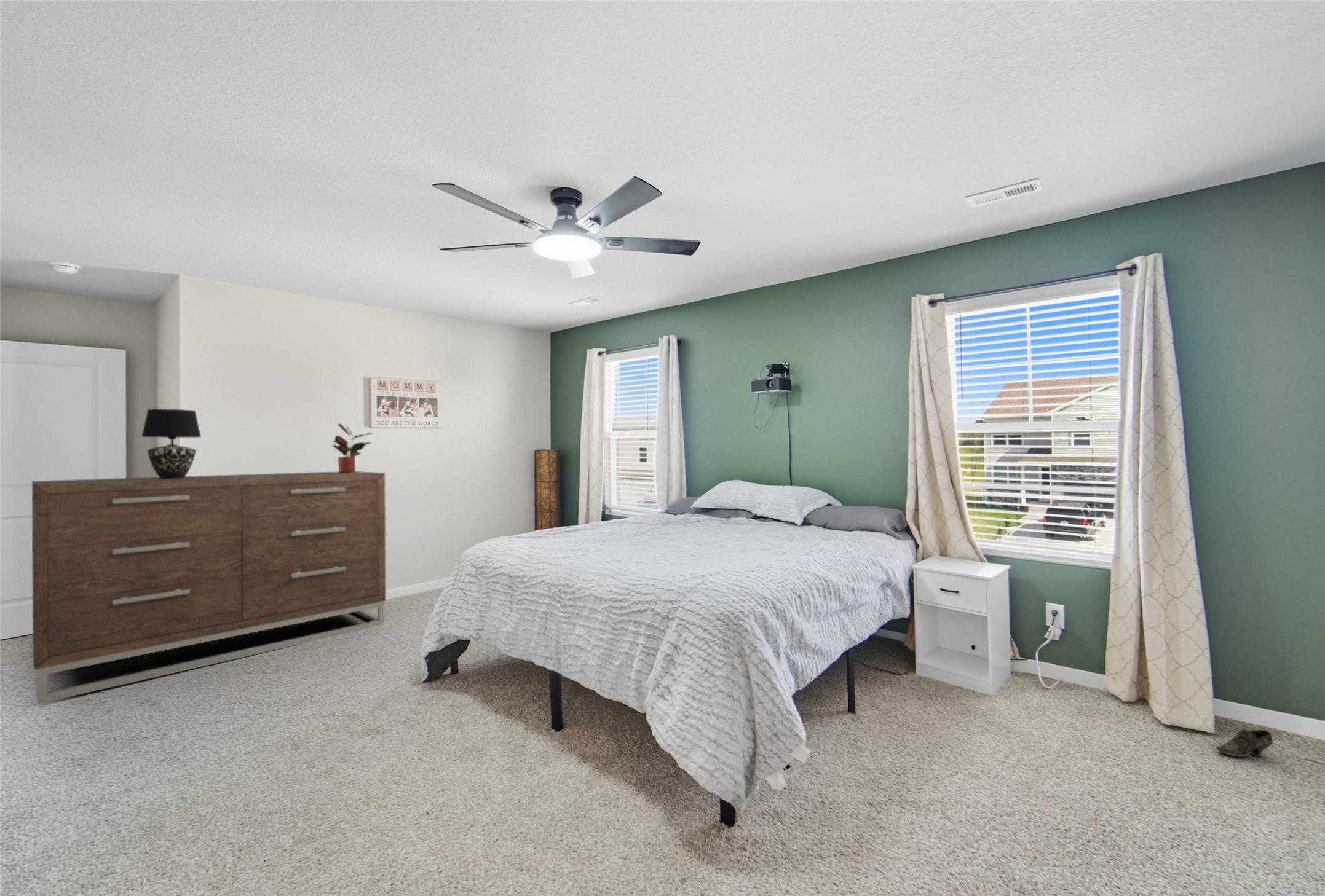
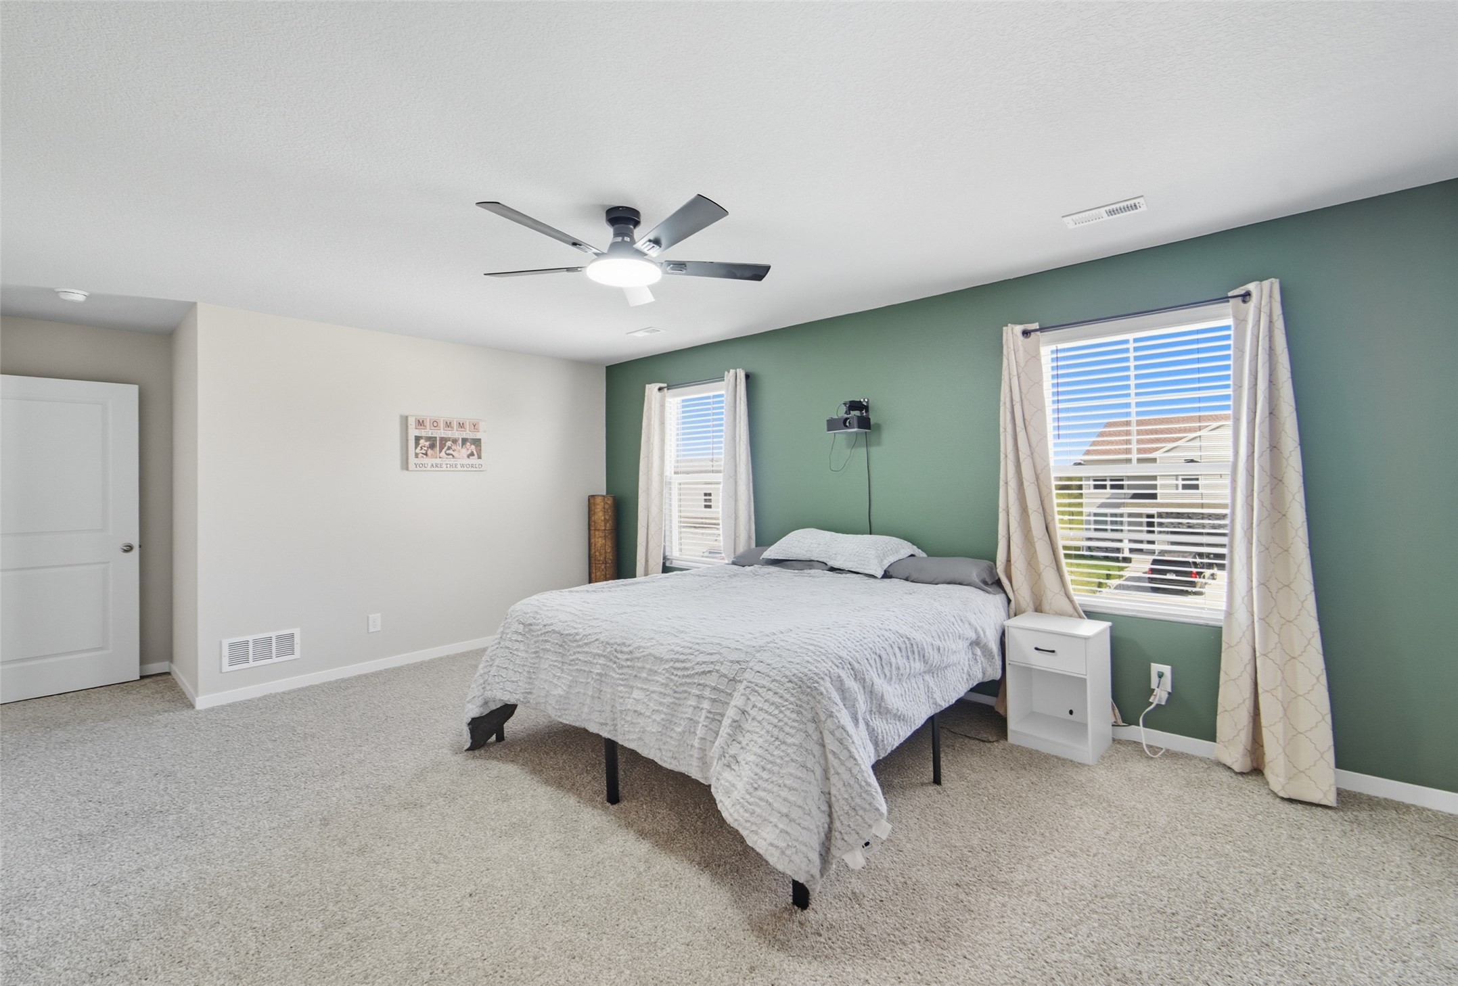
- potted plant (352, 447)
- dresser (230, 562)
- shoe (1244, 742)
- table lamp (172, 444)
